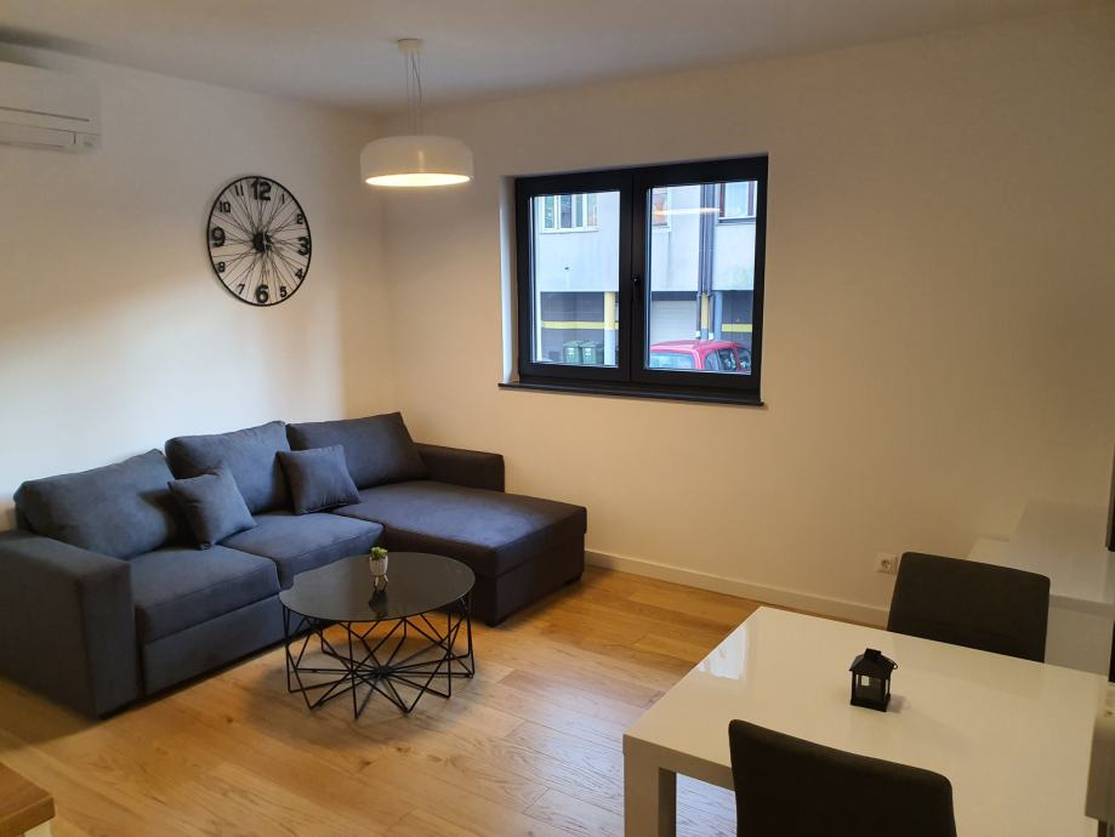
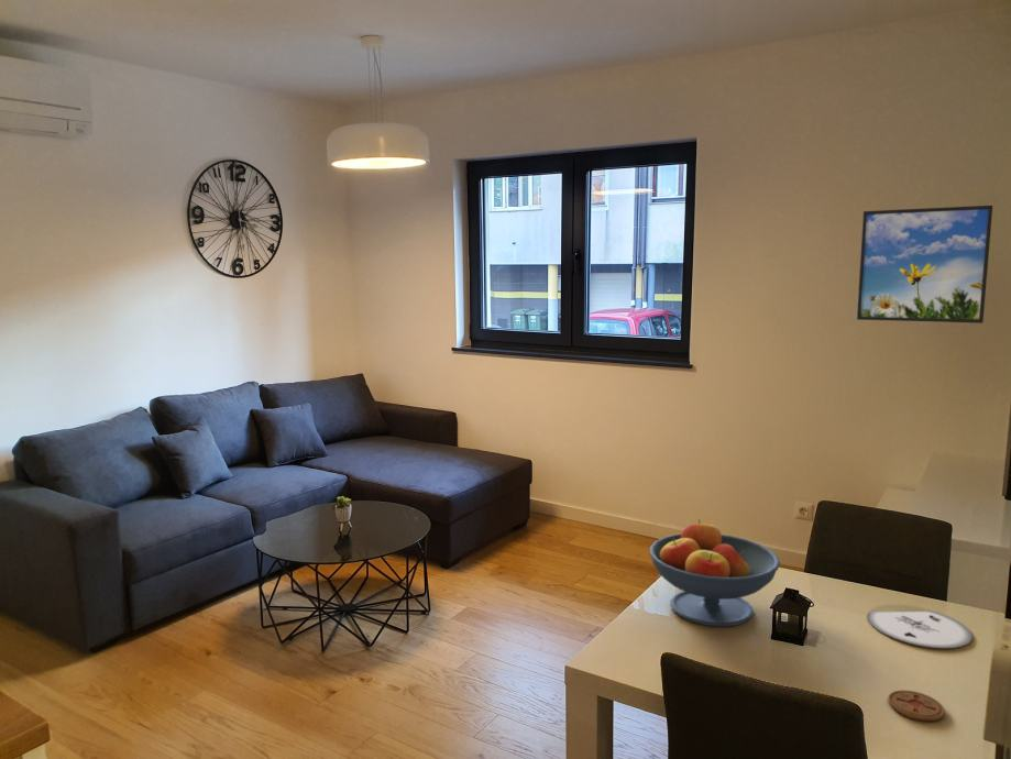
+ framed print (921, 265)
+ fruit bowl (712, 571)
+ plate (917, 624)
+ coaster (915, 705)
